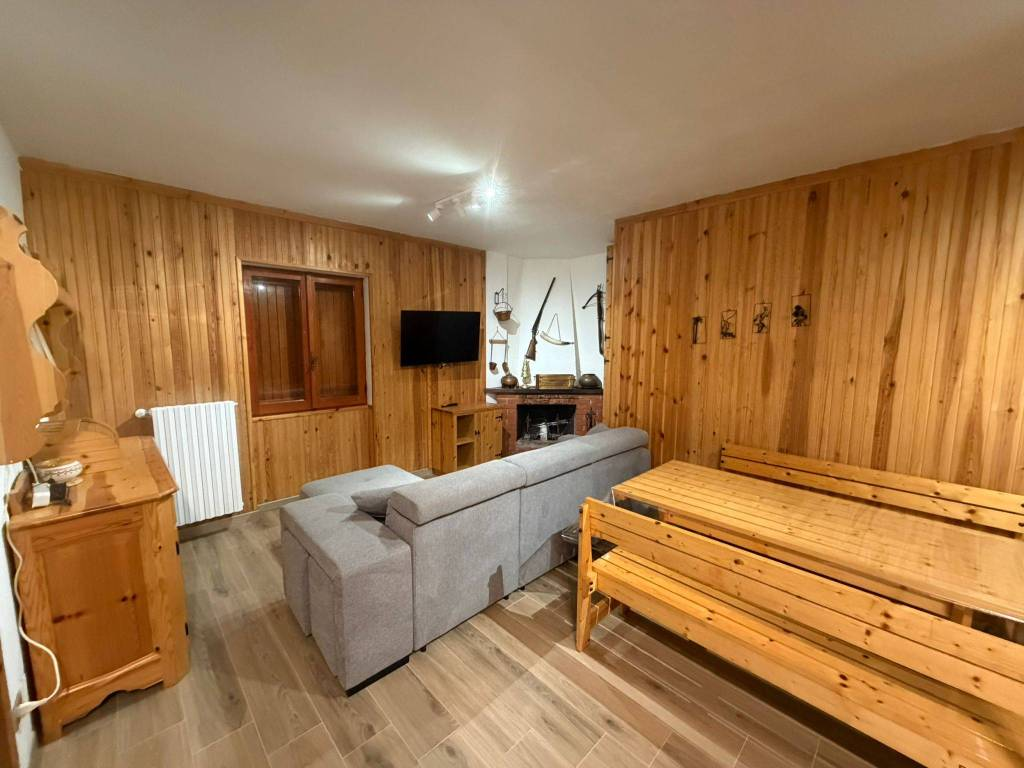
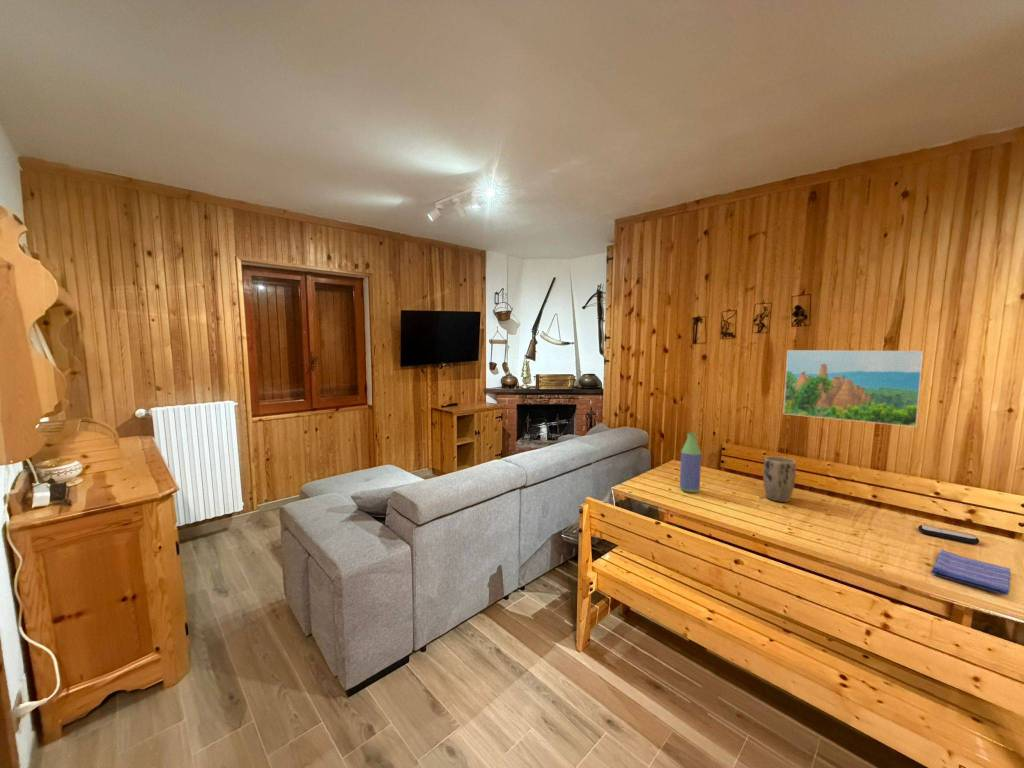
+ bottle (690, 462)
+ remote control (947, 534)
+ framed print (846, 385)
+ dish towel (970, 569)
+ plant pot (778, 479)
